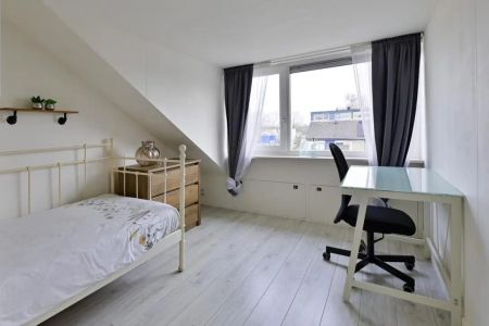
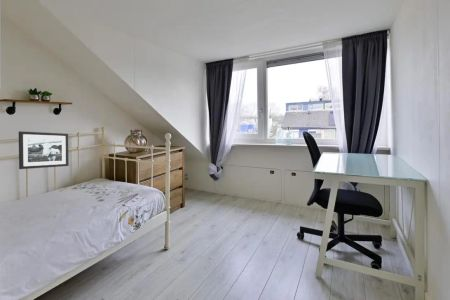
+ picture frame (45, 150)
